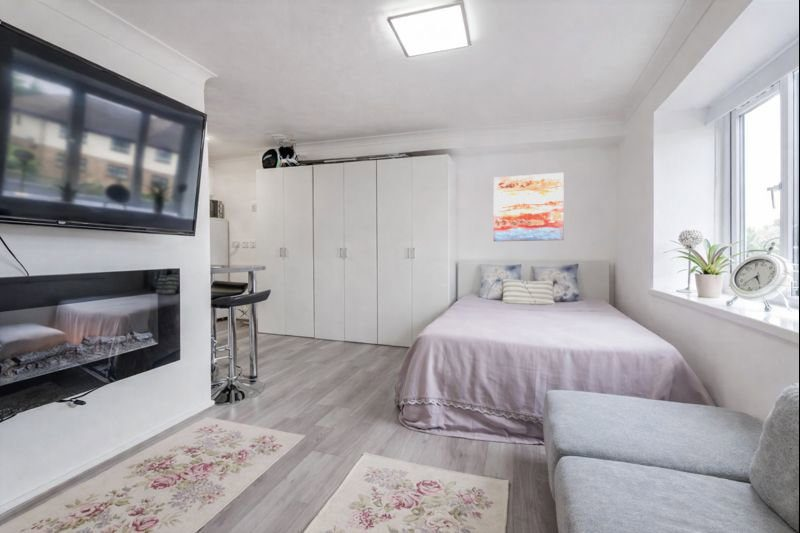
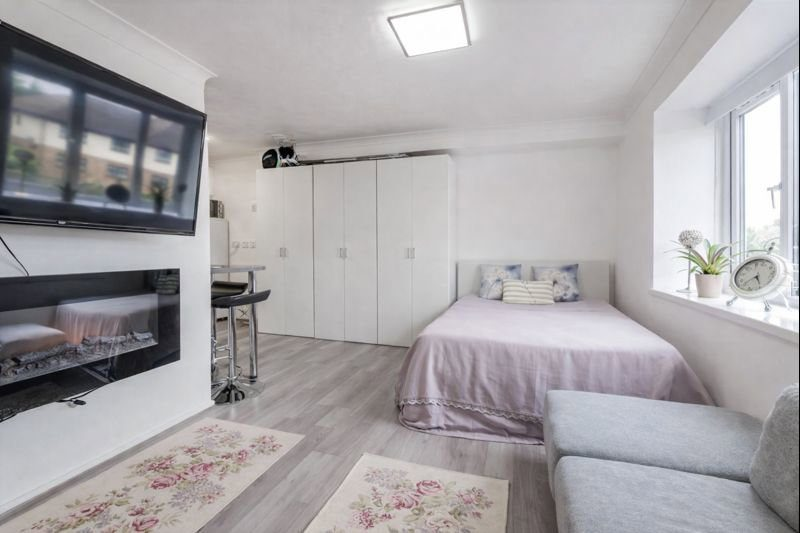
- wall art (527, 208)
